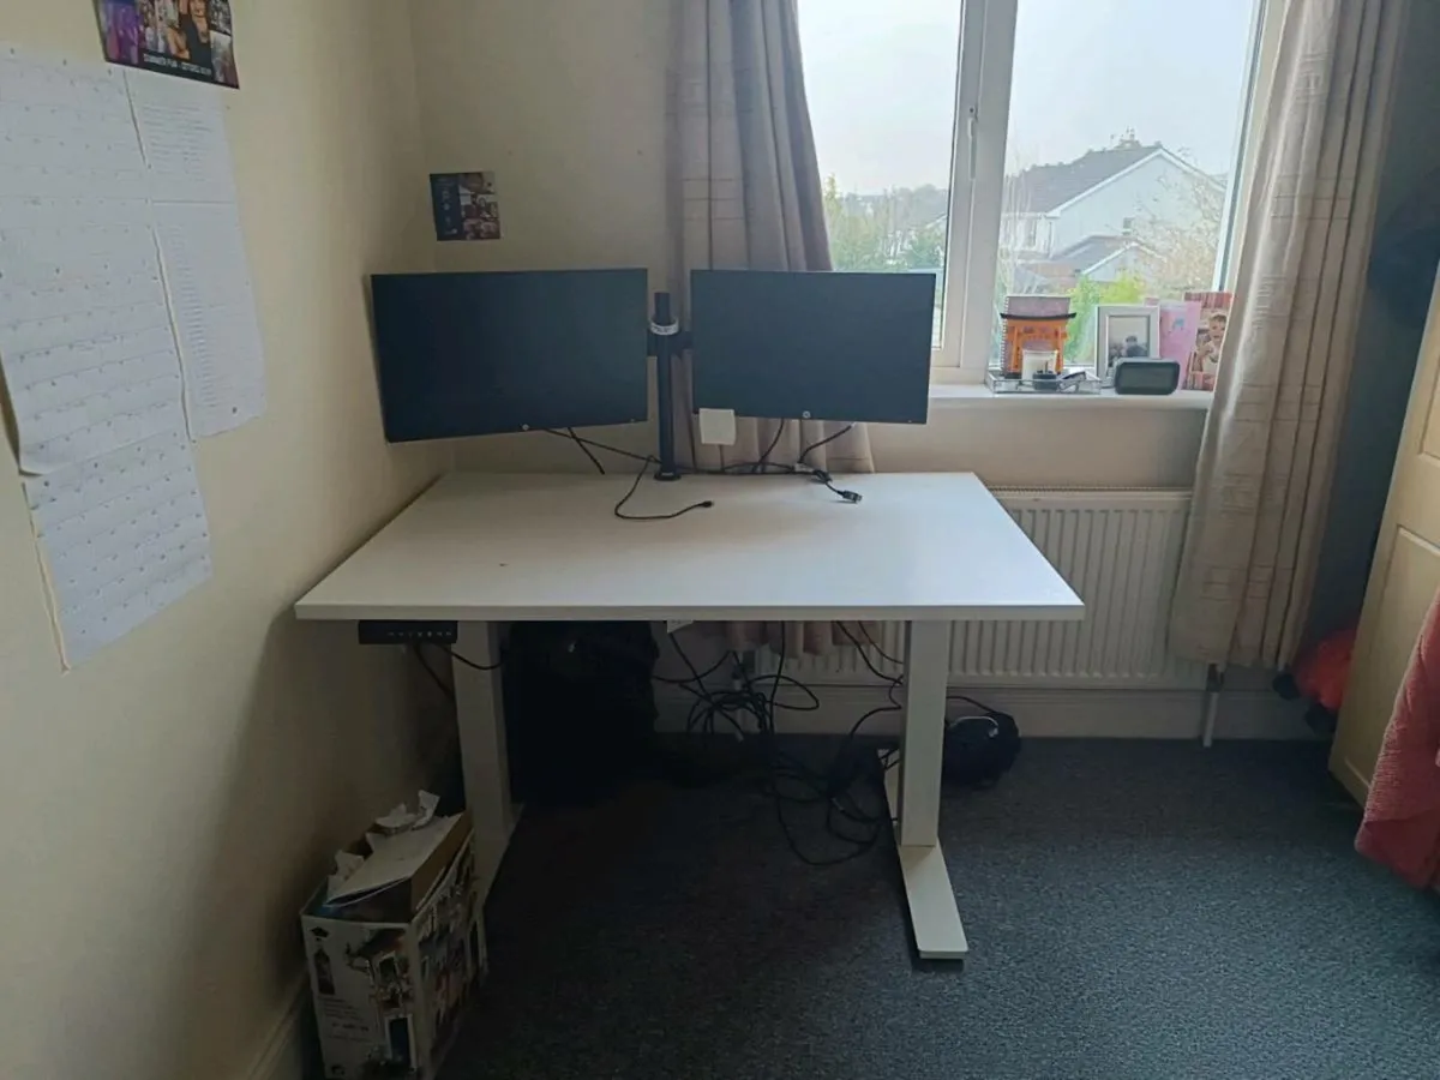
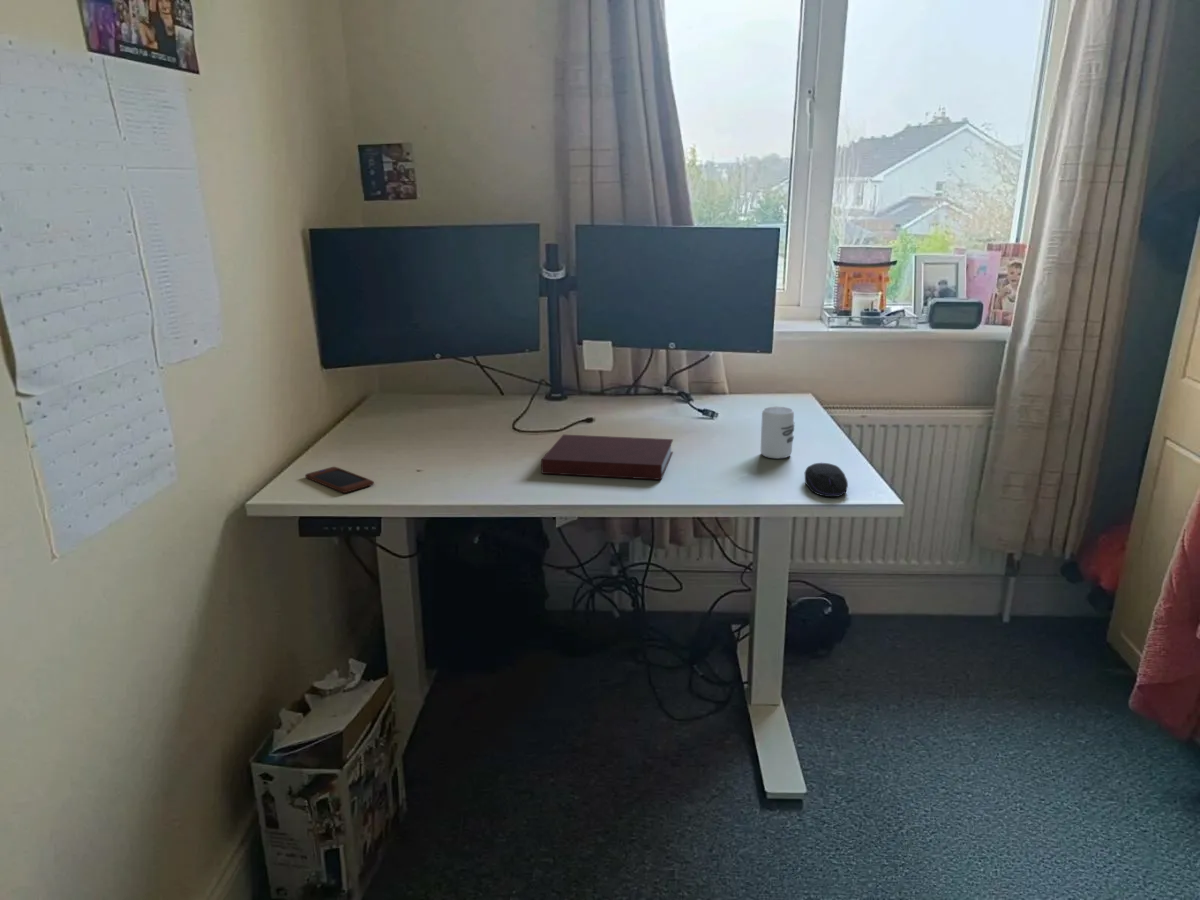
+ computer mouse (826, 477)
+ smartphone (339, 479)
+ notebook (609, 455)
+ cup (777, 432)
